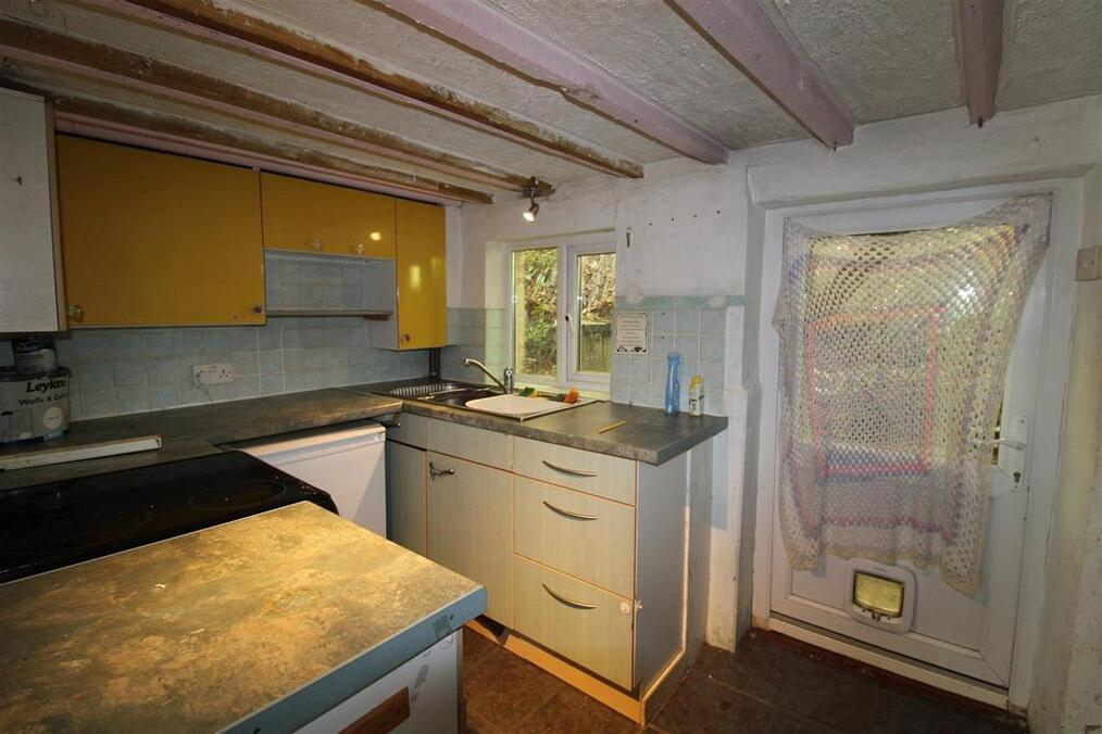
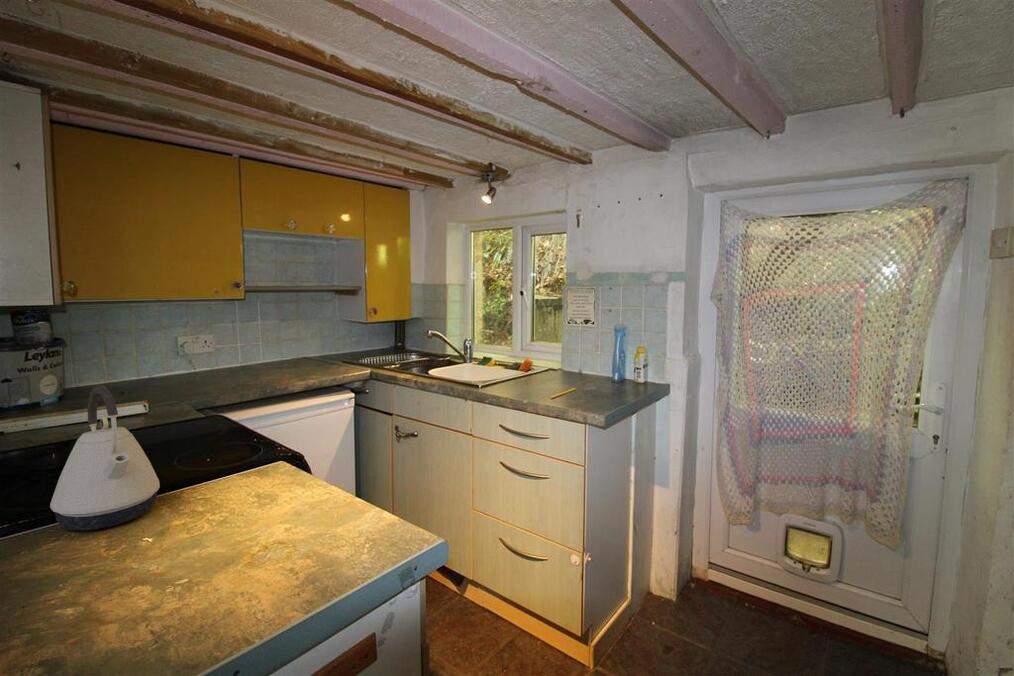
+ kettle (106, 452)
